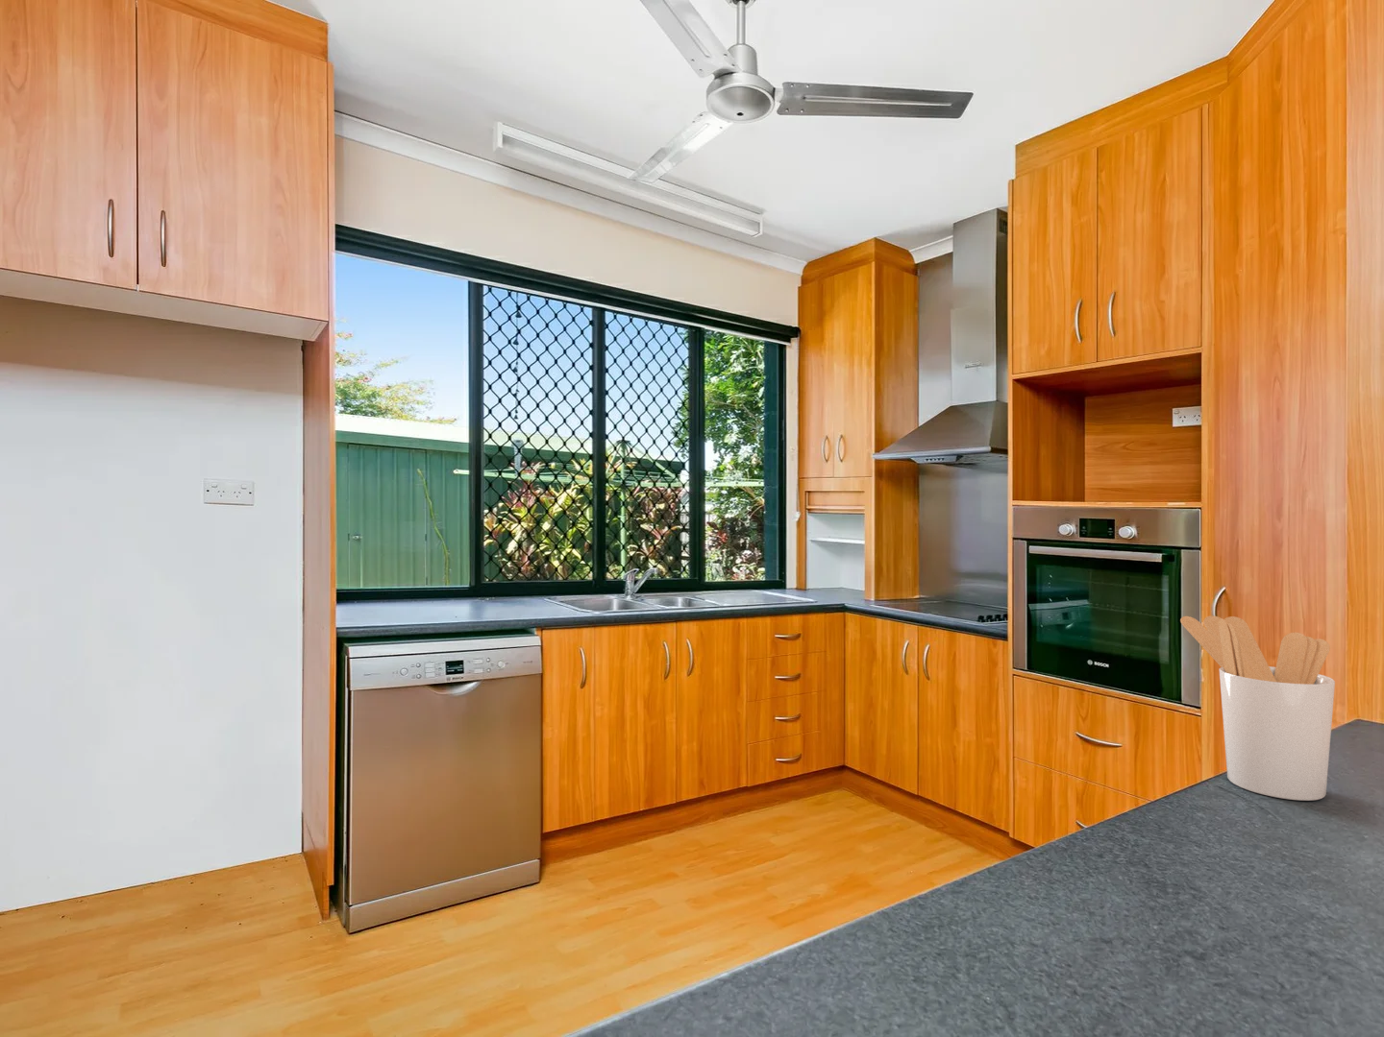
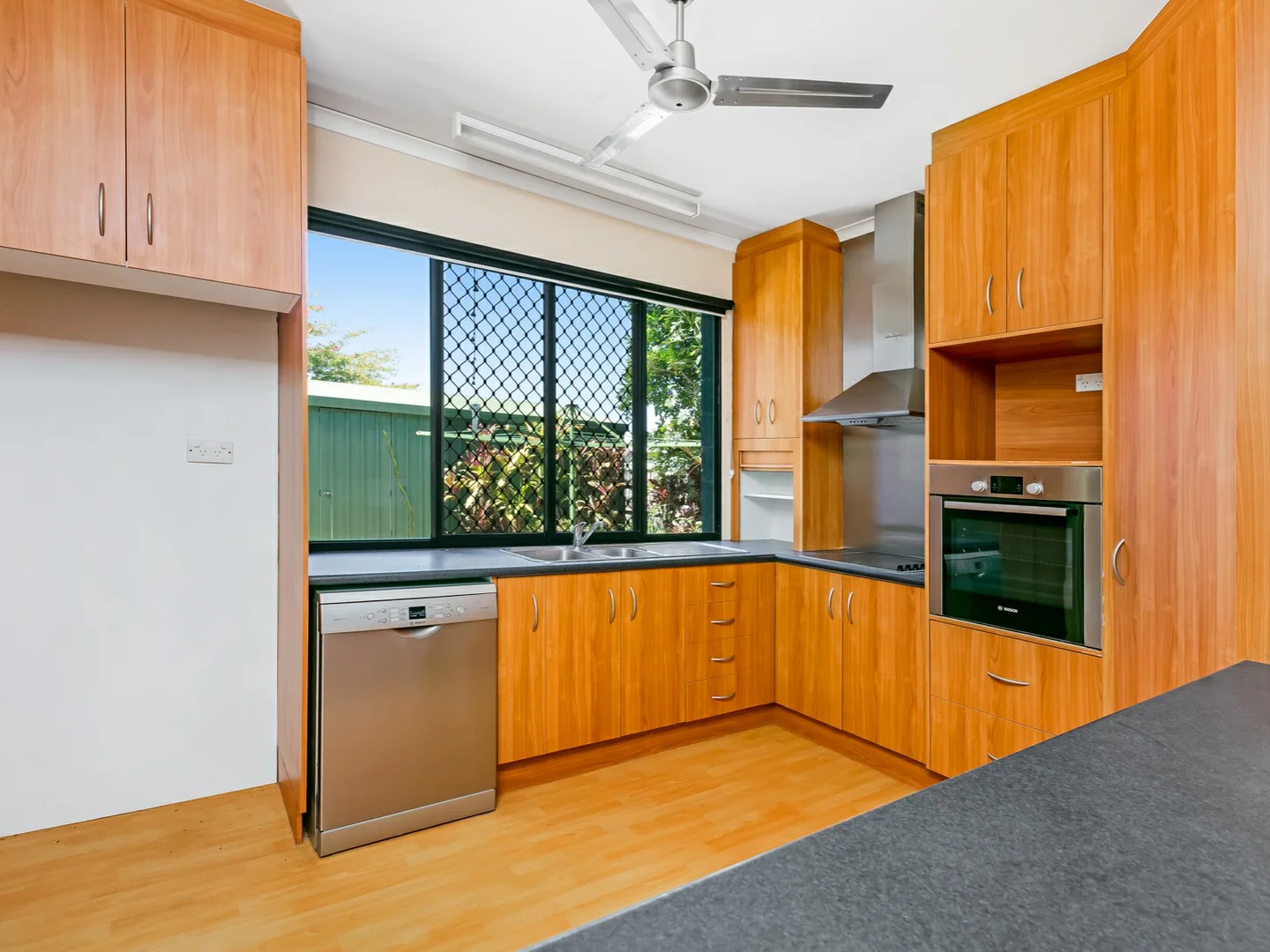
- utensil holder (1253, 696)
